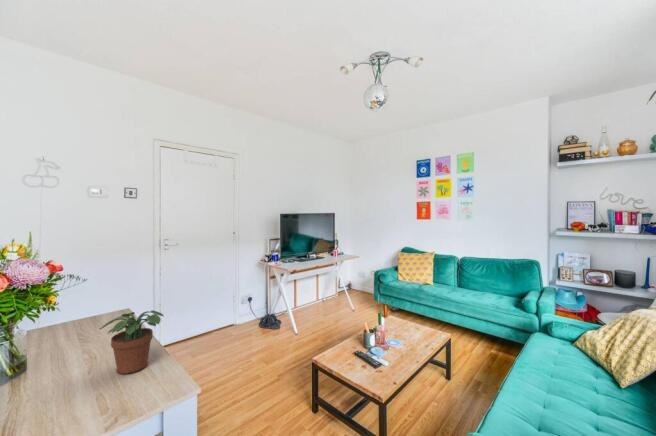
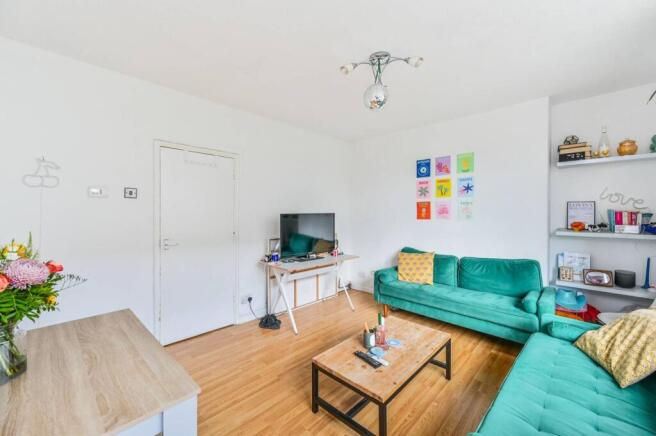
- potted plant (134, 340)
